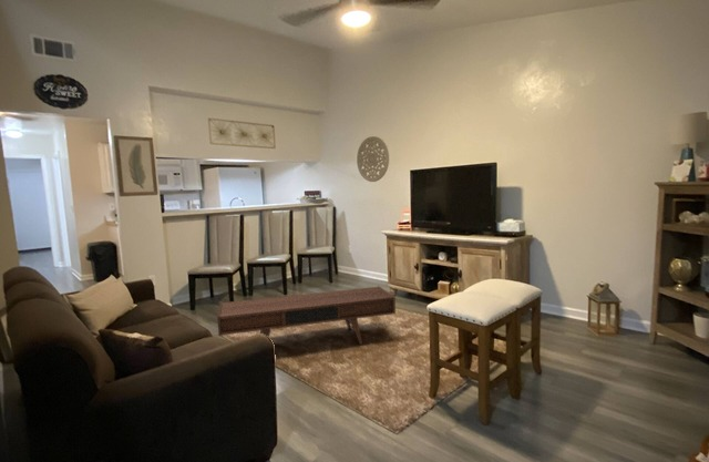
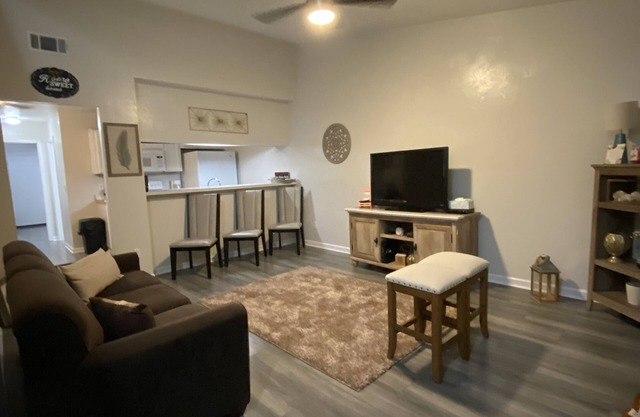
- coffee table (308, 320)
